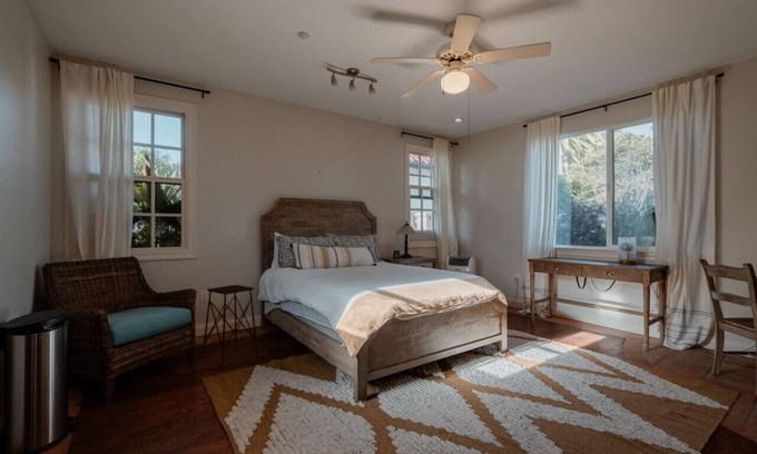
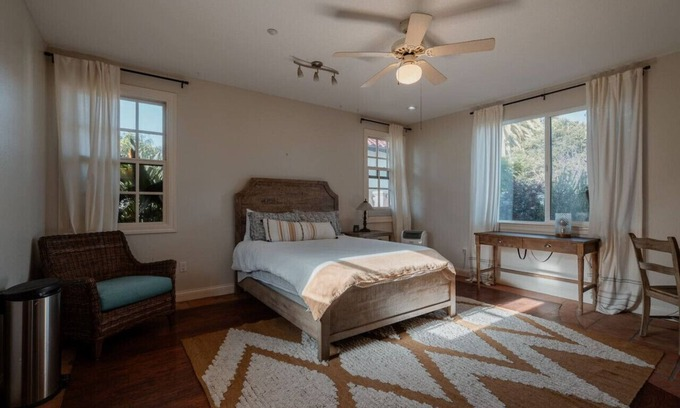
- side table (228, 324)
